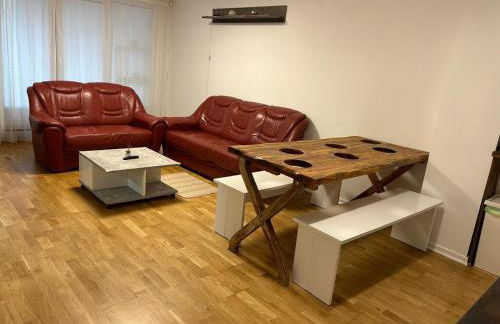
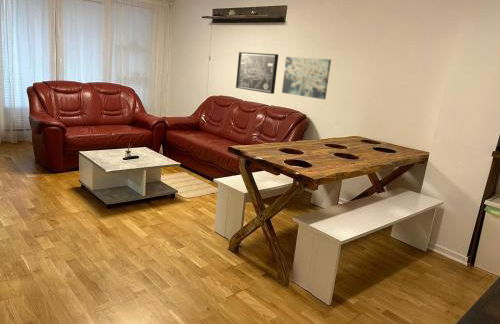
+ wall art (305, 77)
+ wall art (255, 72)
